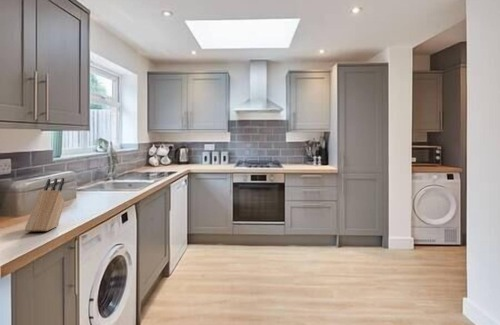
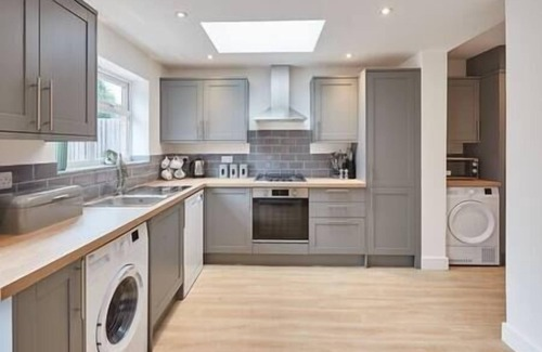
- knife block (47, 202)
